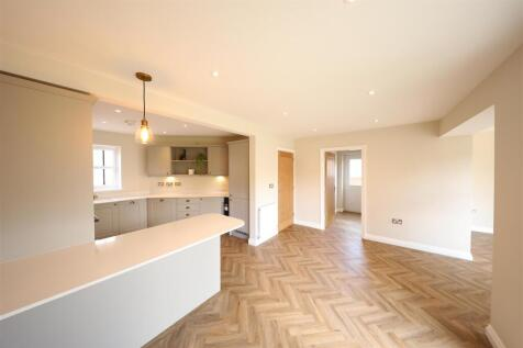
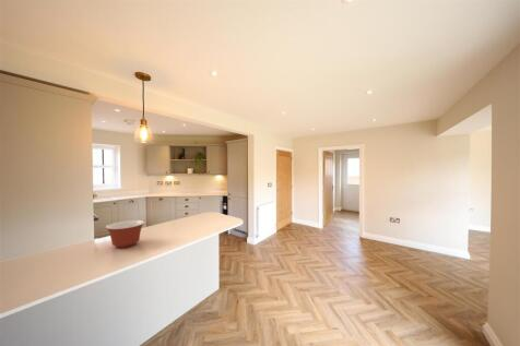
+ mixing bowl (126, 234)
